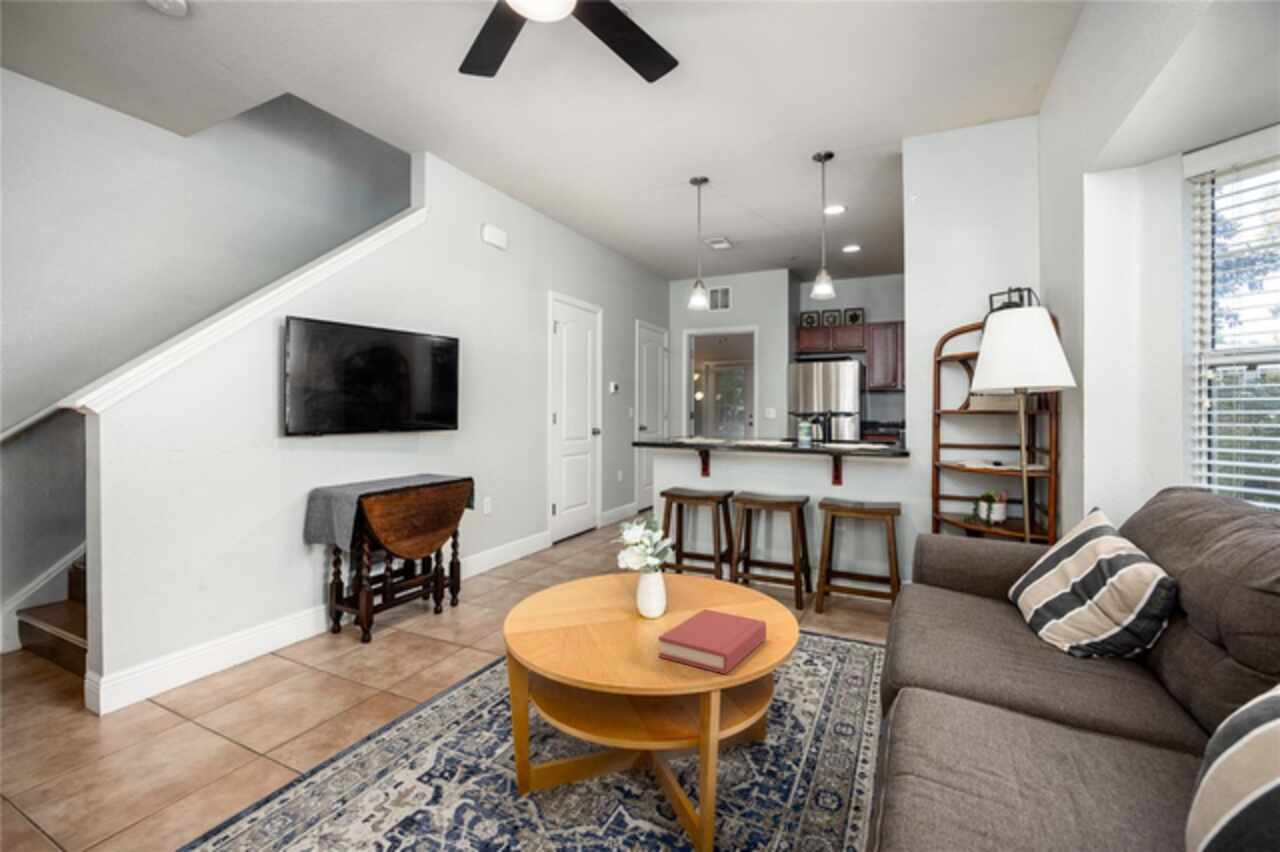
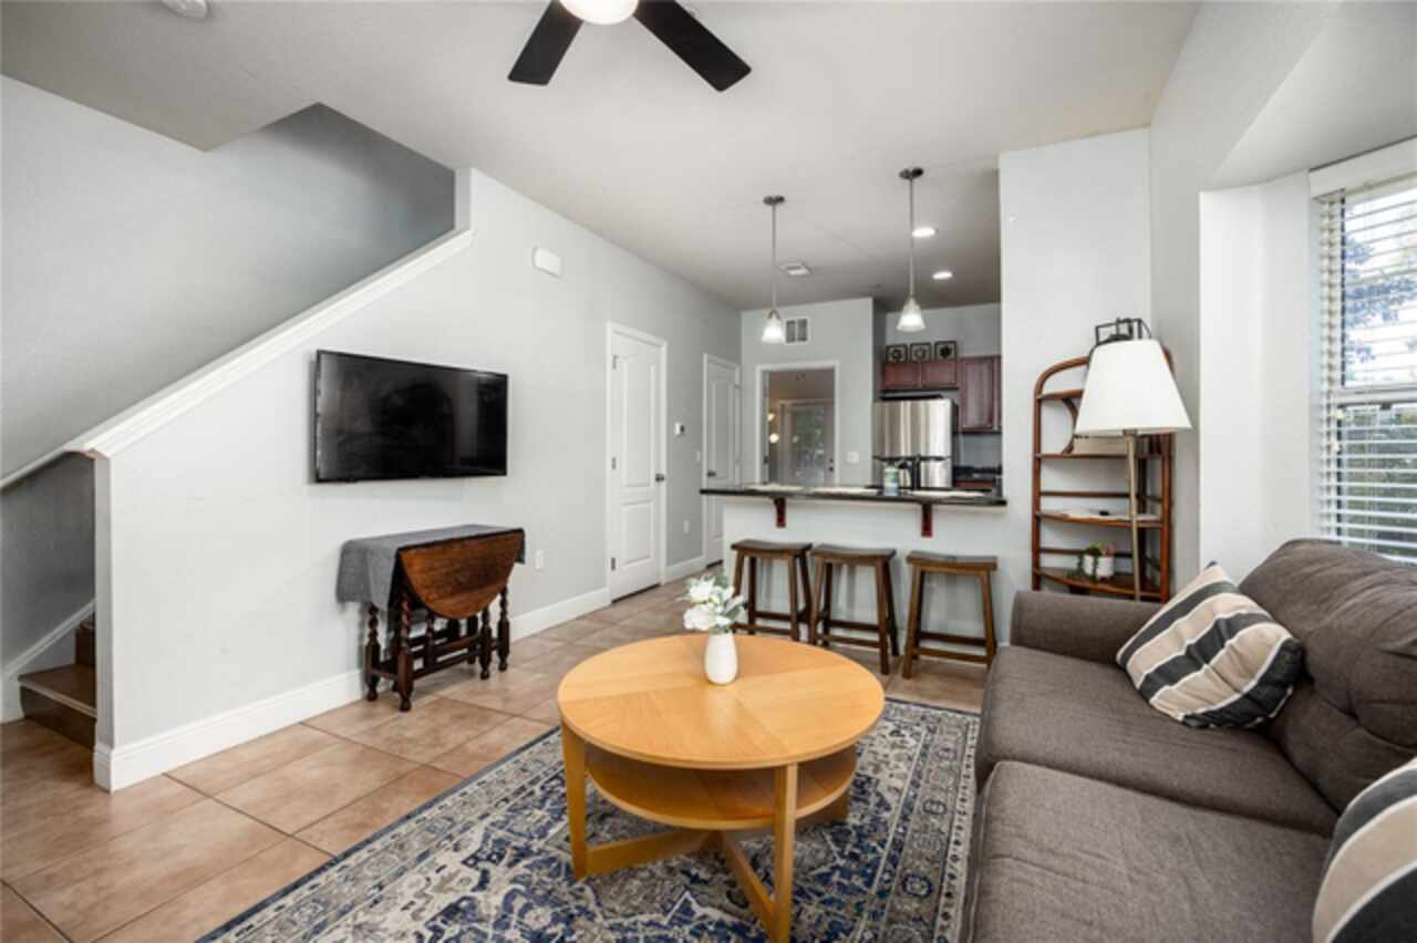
- hardback book (714, 638)
